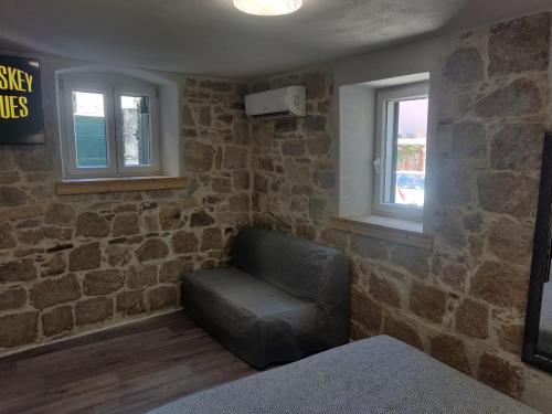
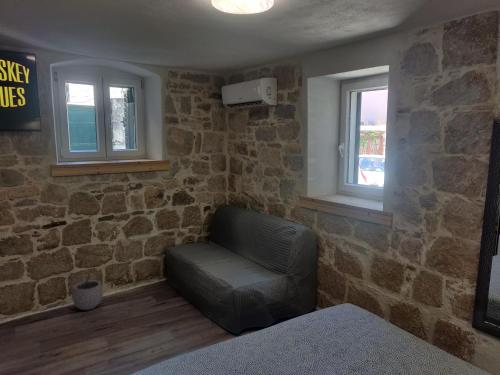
+ plant pot (87, 291)
